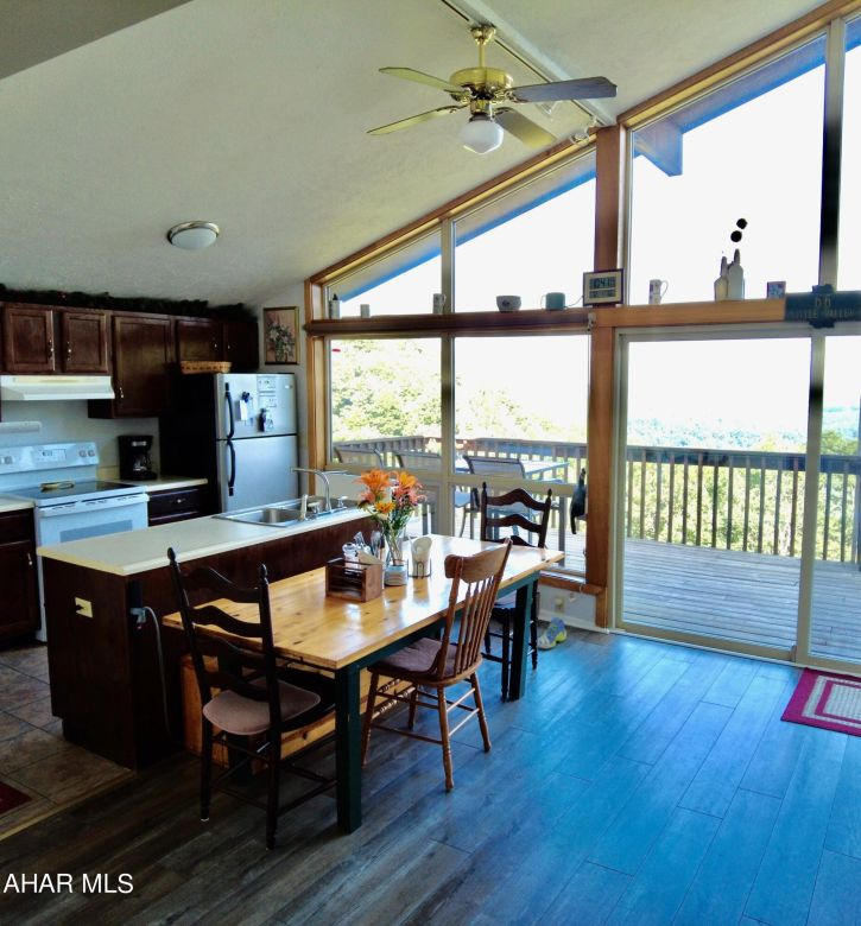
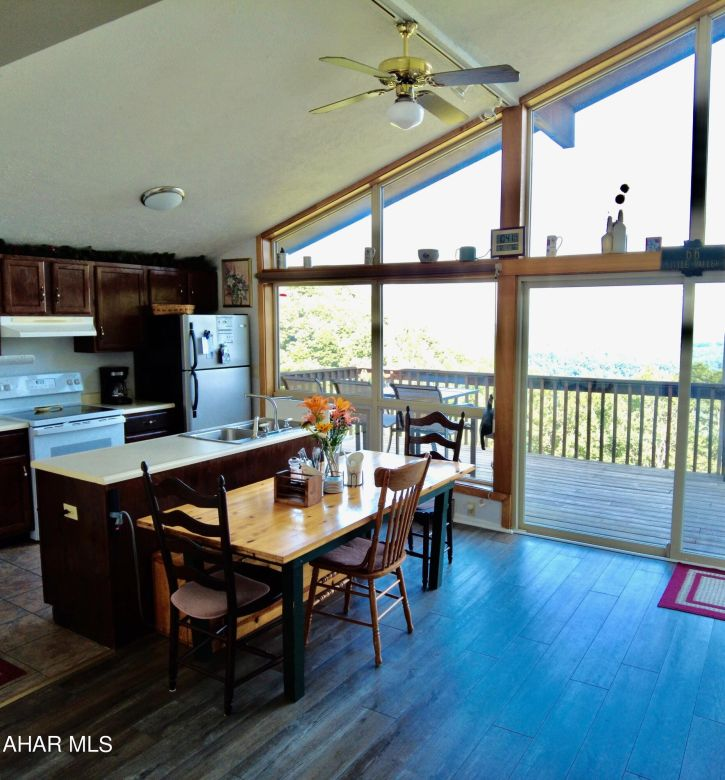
- sneaker (550, 630)
